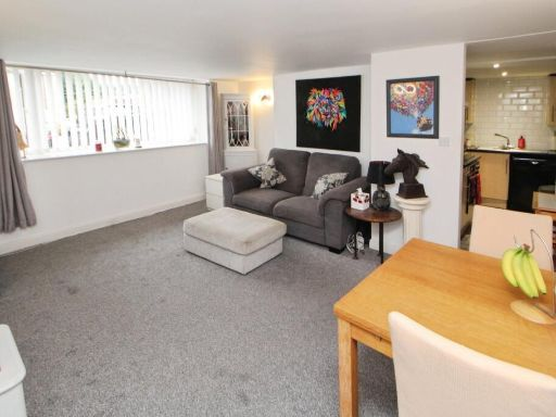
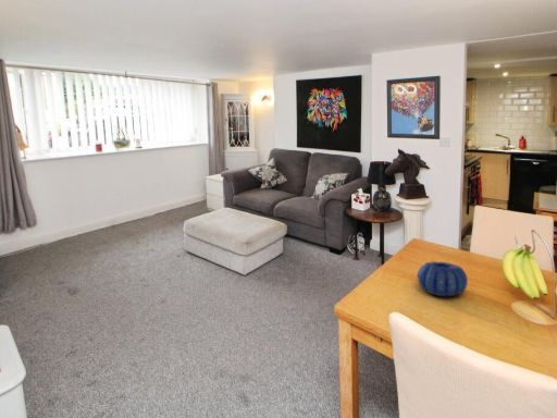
+ decorative bowl (442, 278)
